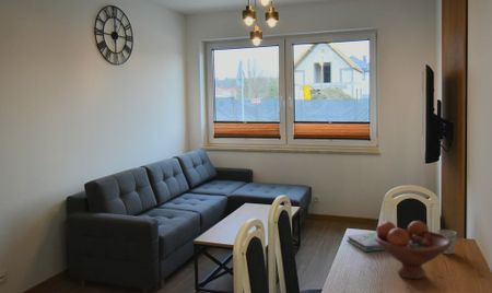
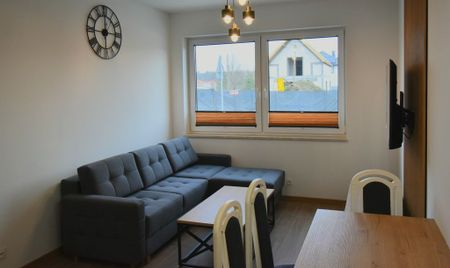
- fruit bowl (411, 249)
- mug (445, 236)
- book (376, 242)
